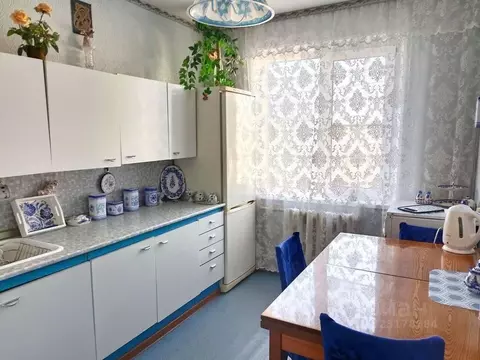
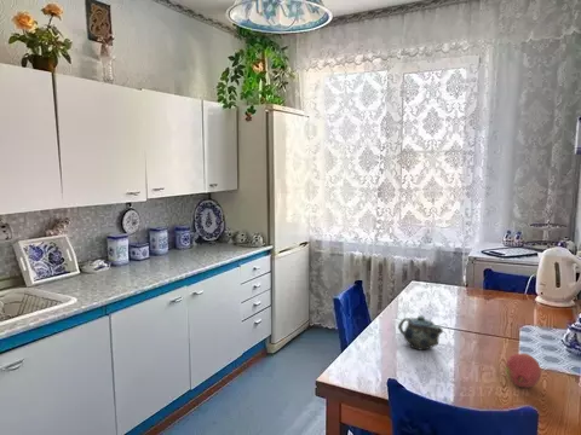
+ chinaware (419, 330)
+ fruit (523, 369)
